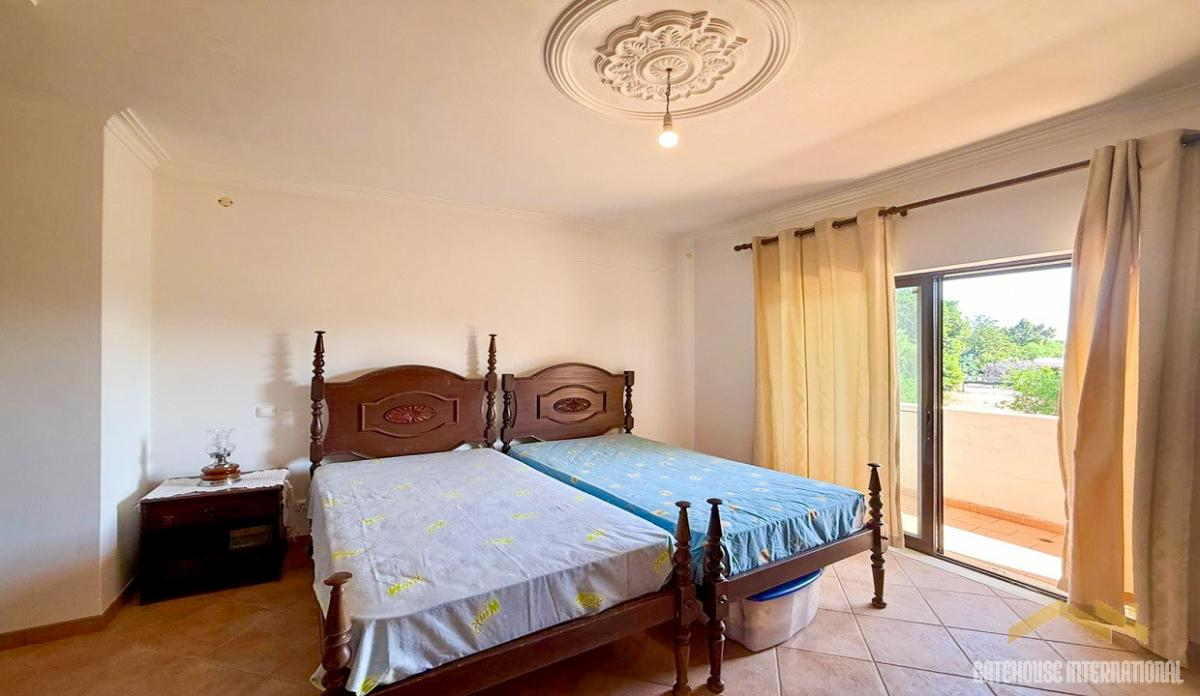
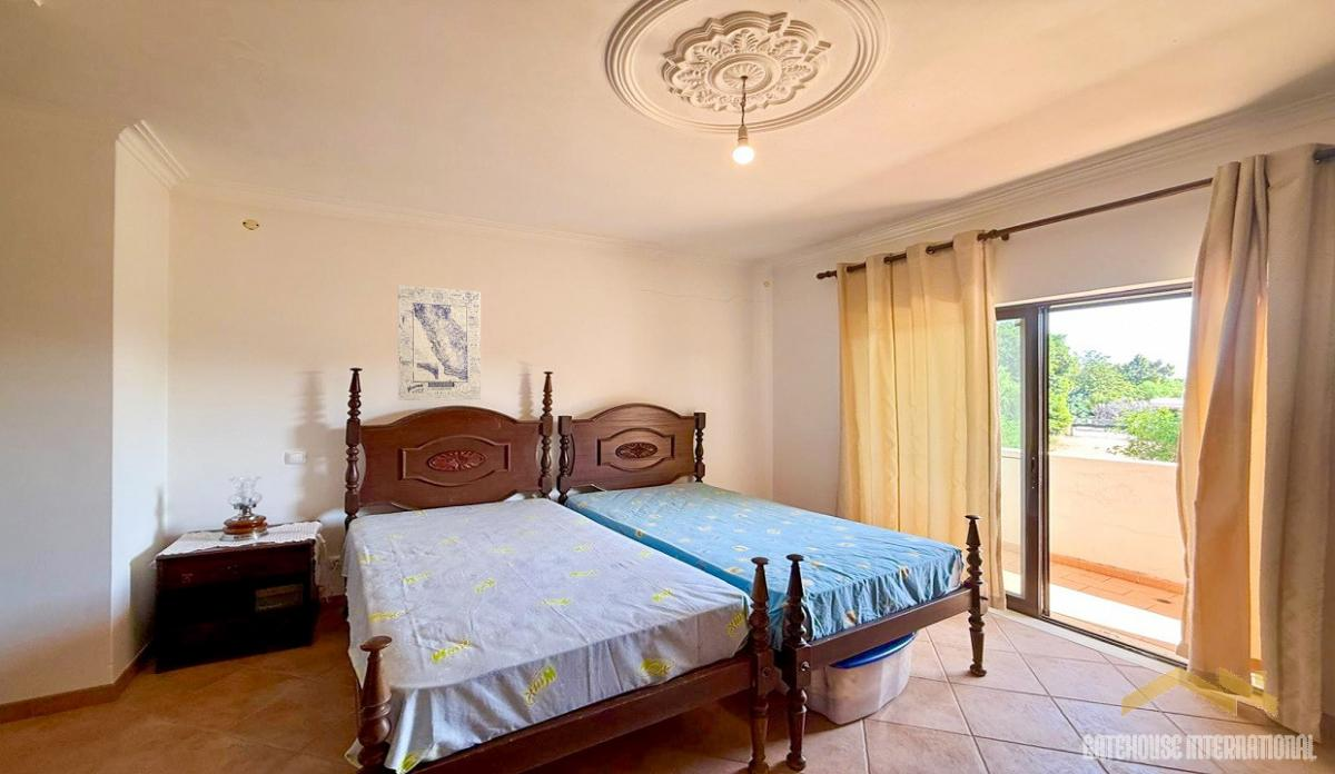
+ wall art (441, 344)
